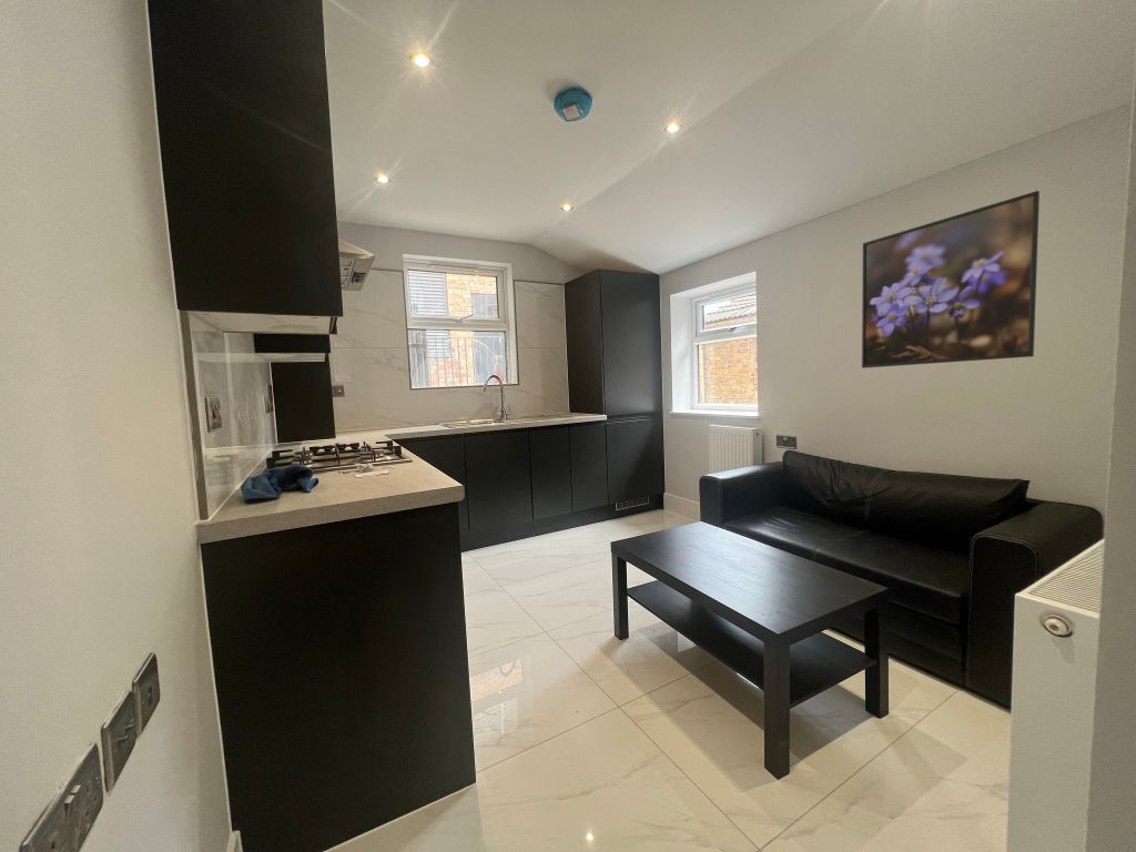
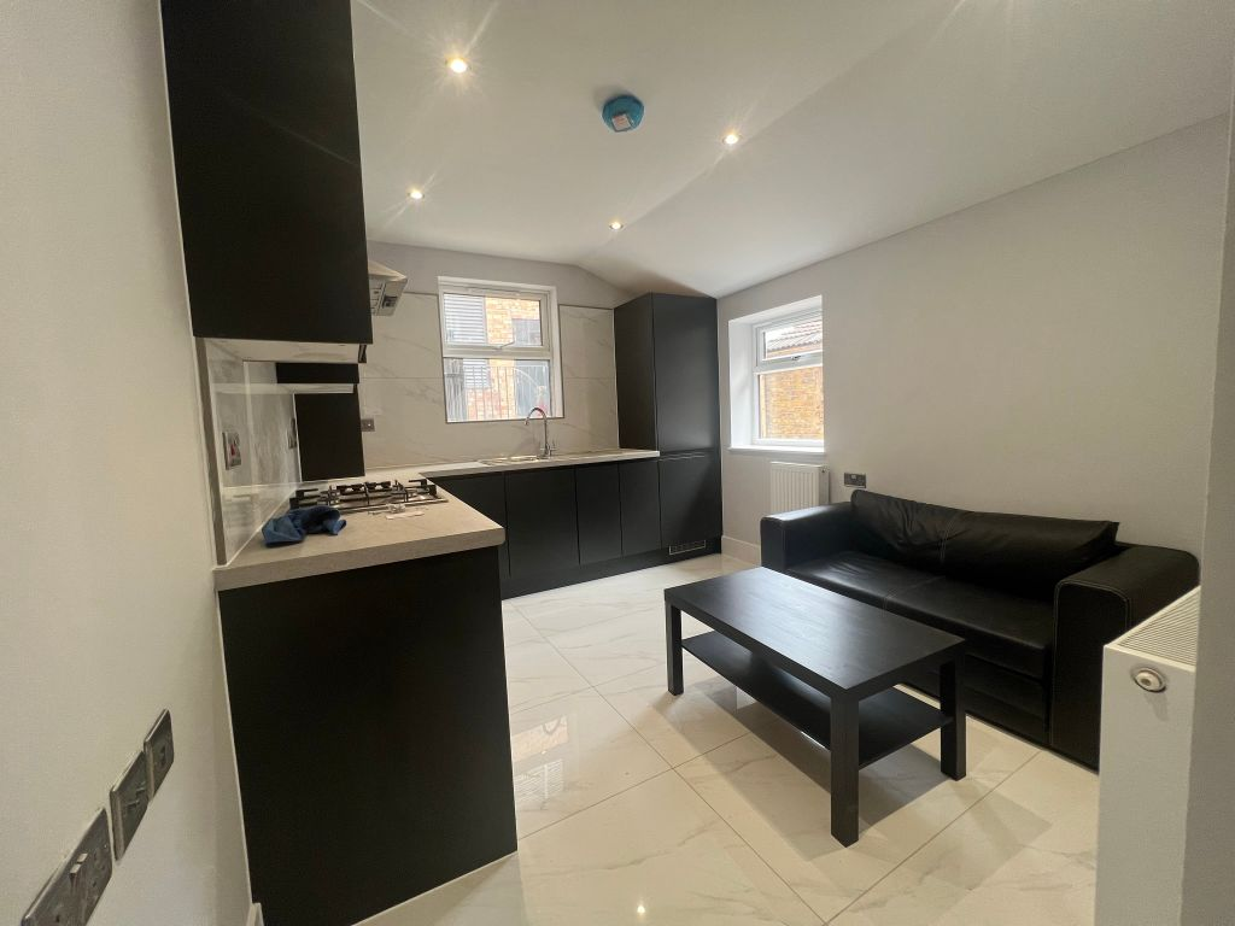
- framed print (937, 292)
